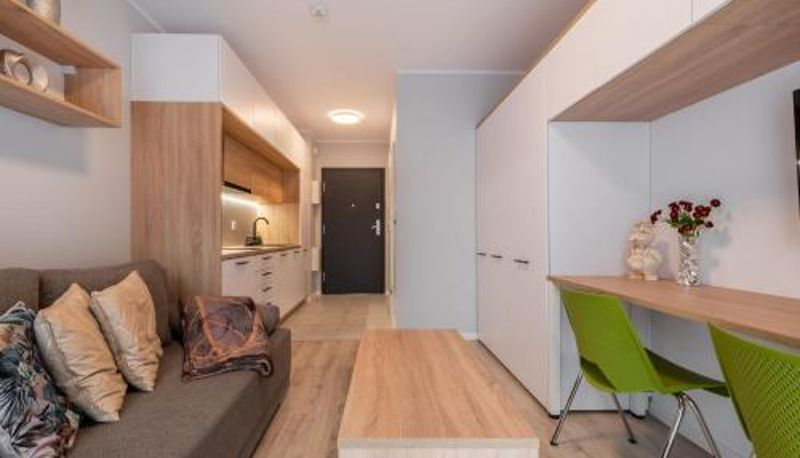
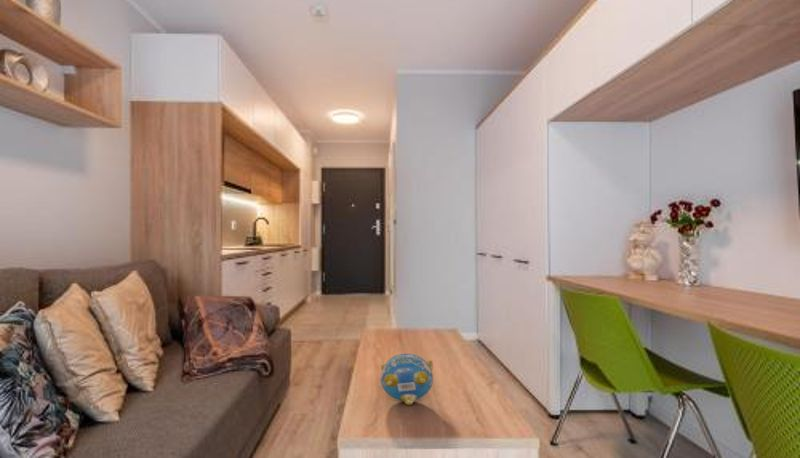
+ decorative bowl (407, 377)
